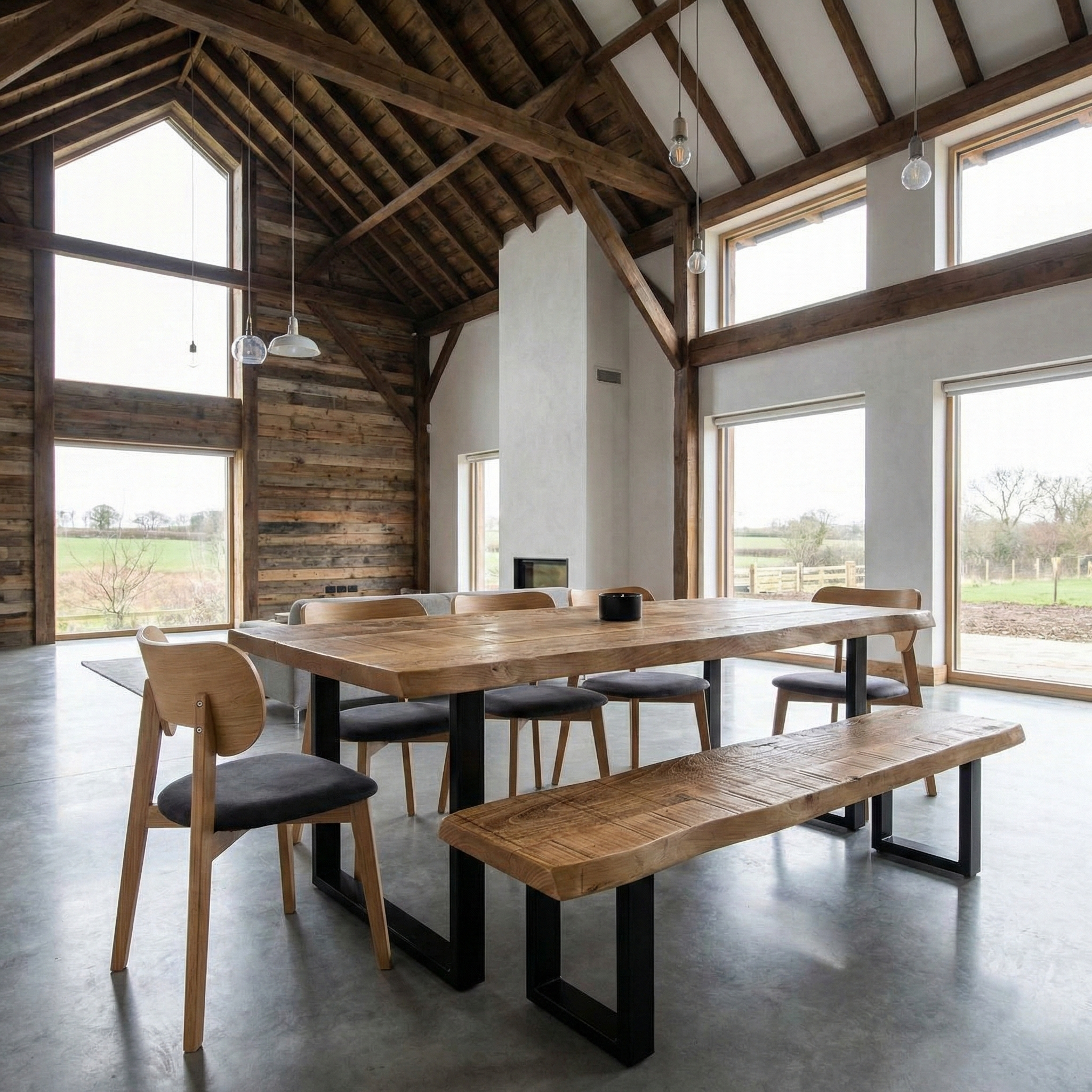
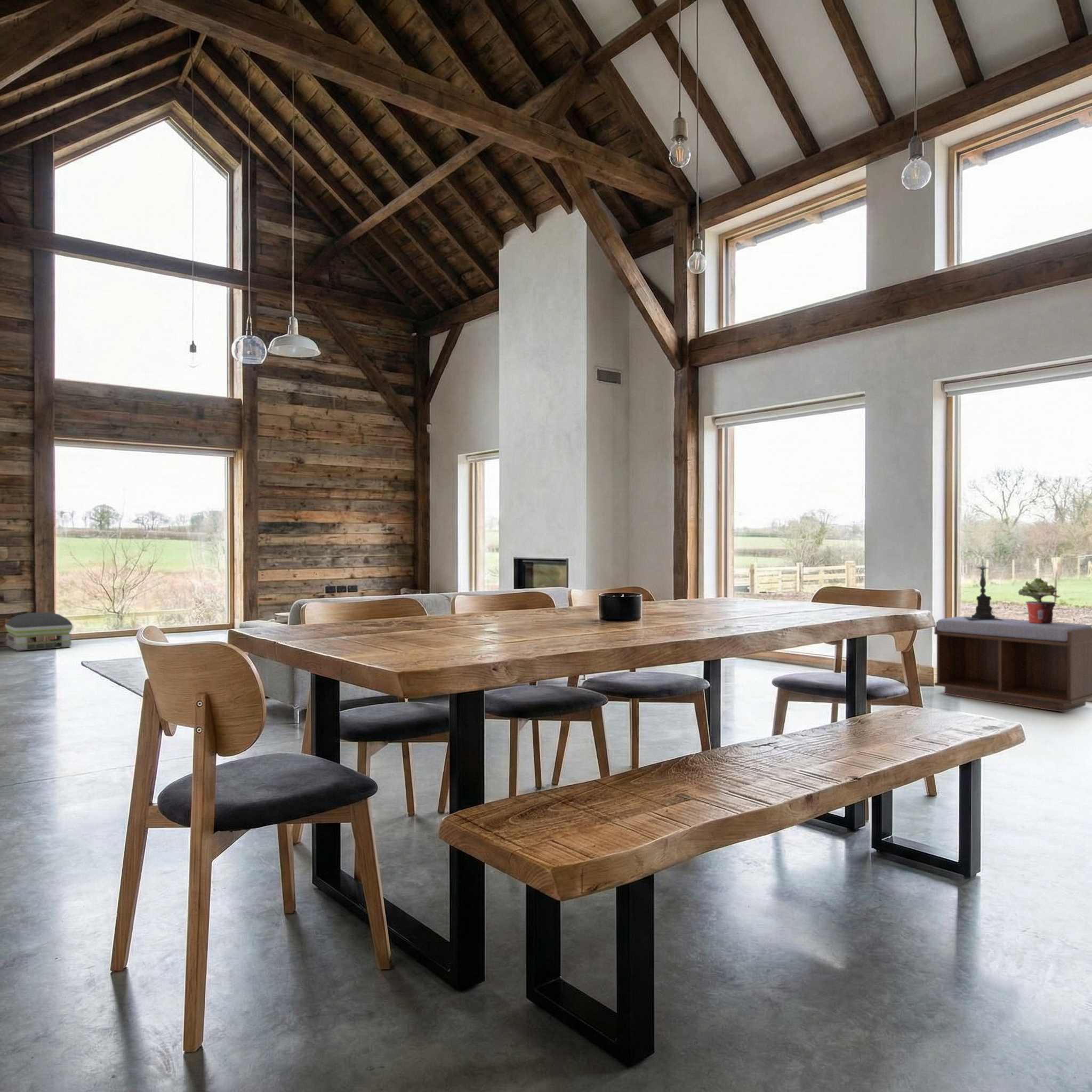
+ potted plant (1038, 599)
+ bench (1012, 660)
+ candle holder (983, 588)
+ air purifier (38, 629)
